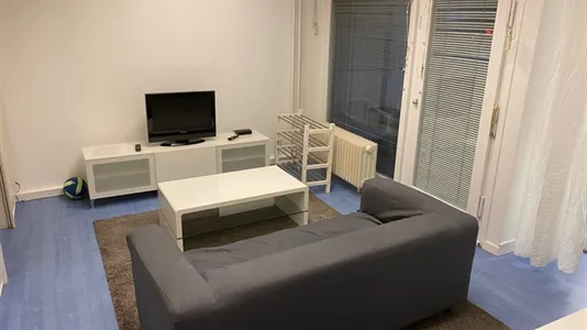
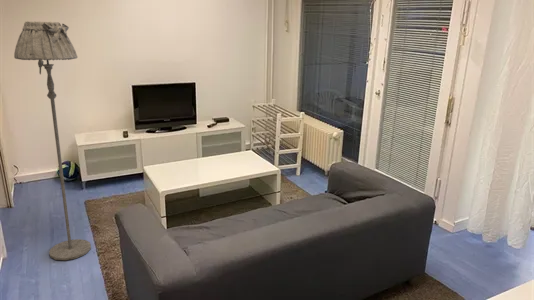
+ floor lamp (57, 145)
